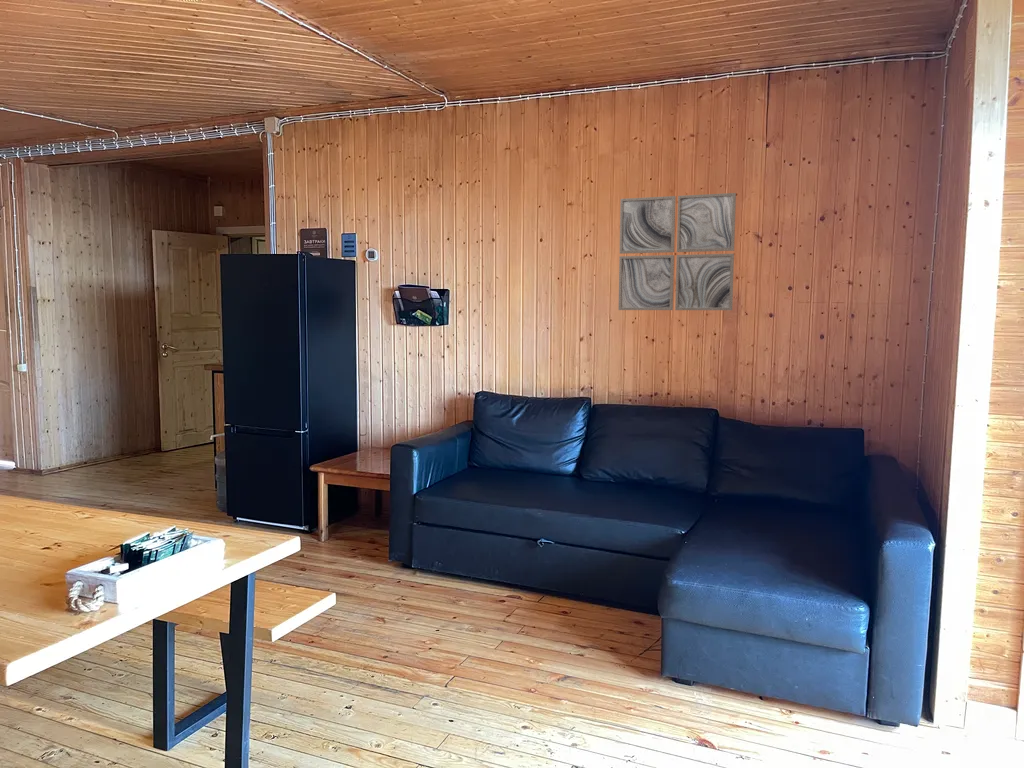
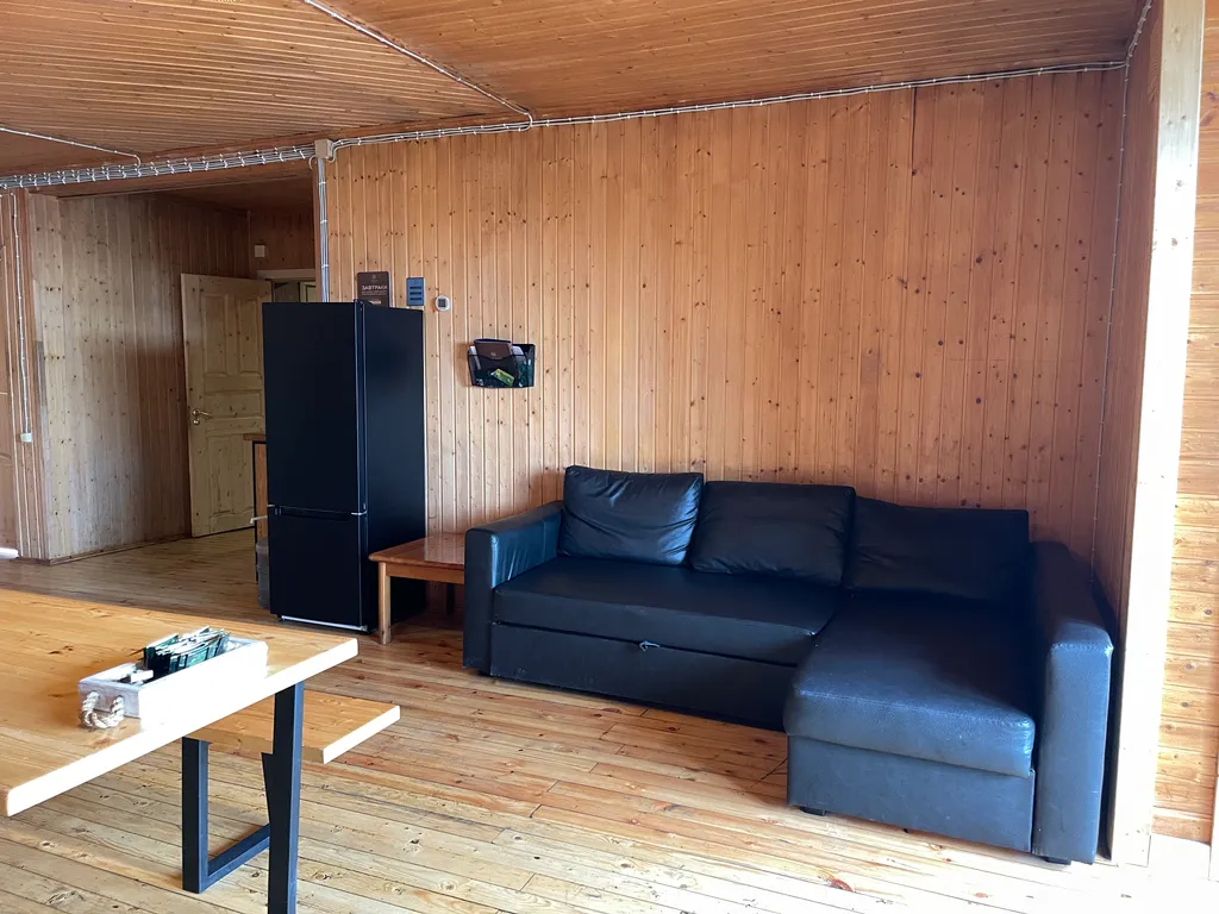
- wall art (673, 255)
